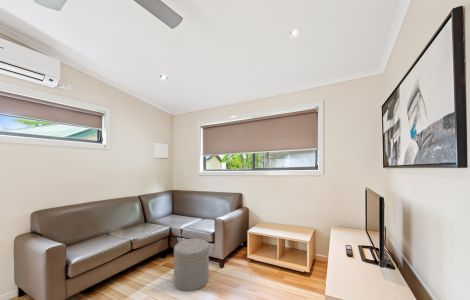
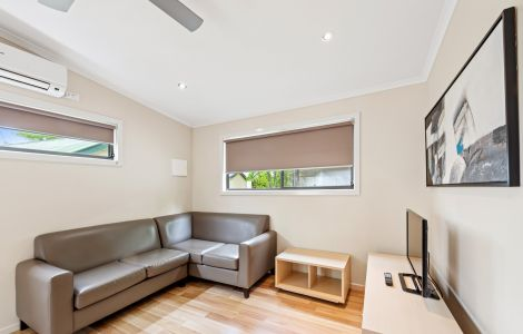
- ottoman (191, 262)
